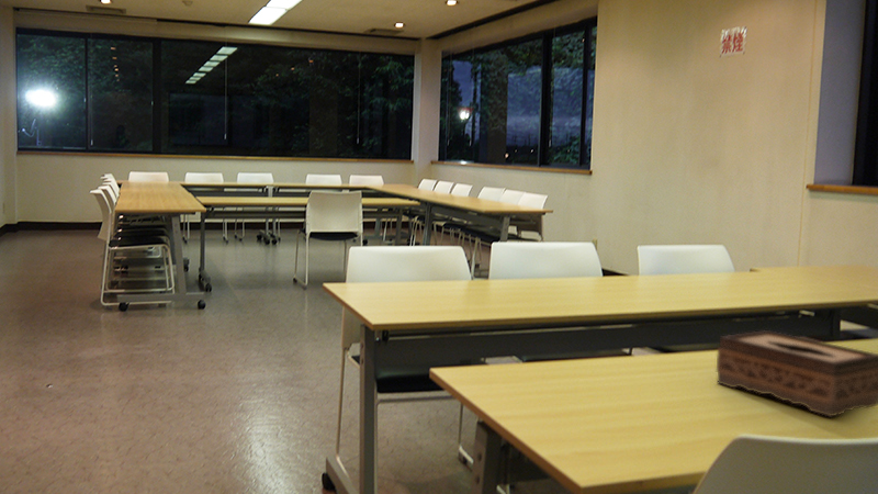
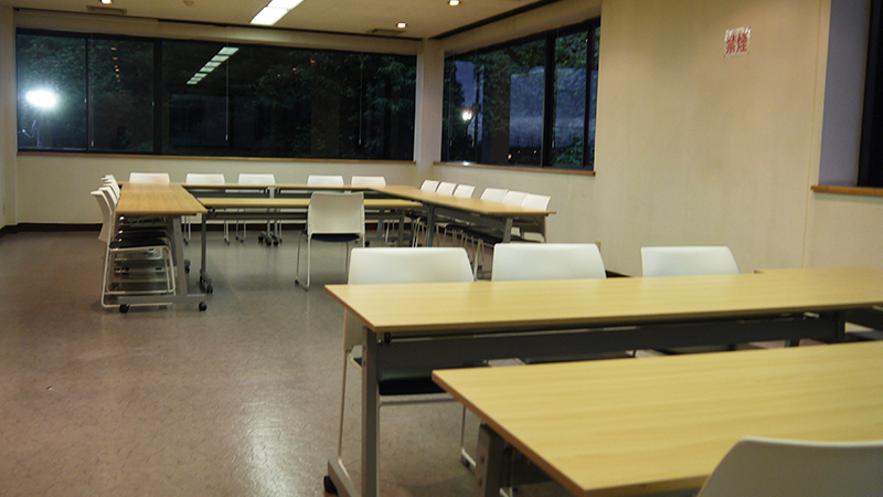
- tissue box (796, 369)
